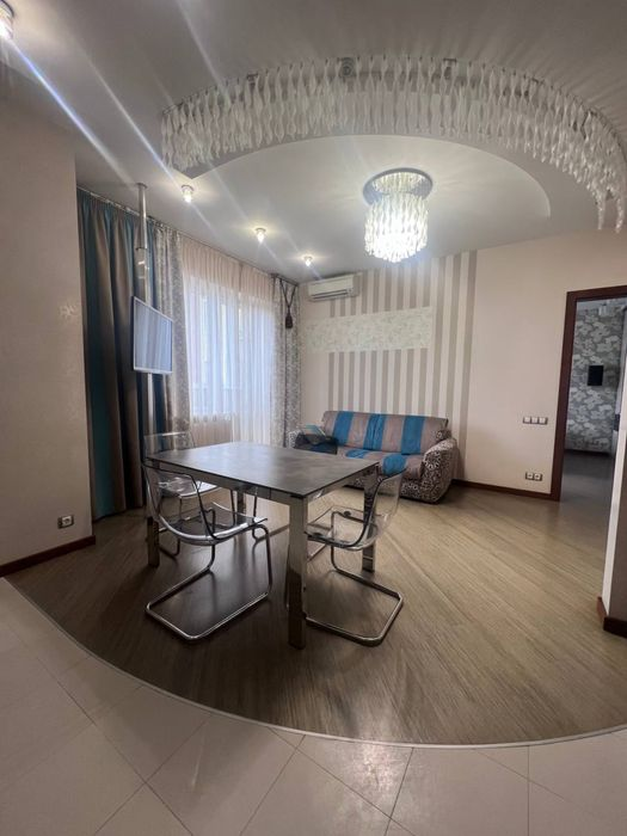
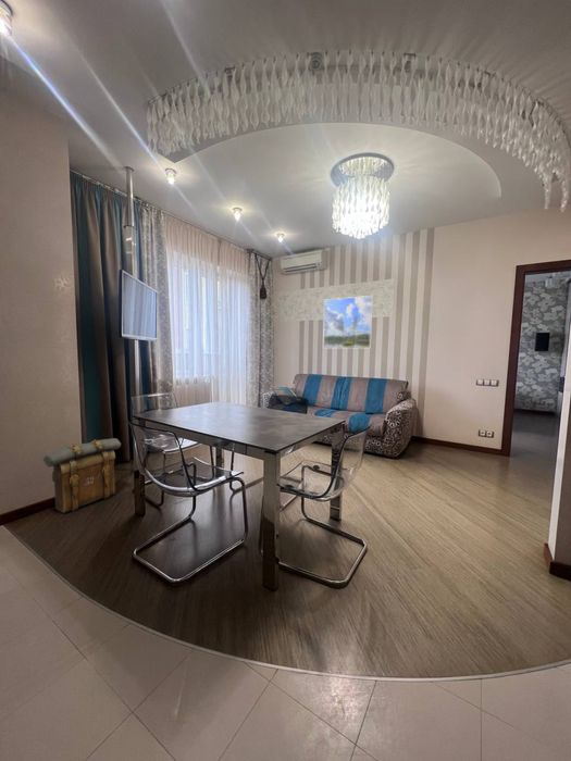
+ backpack (86, 472)
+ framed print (346, 323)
